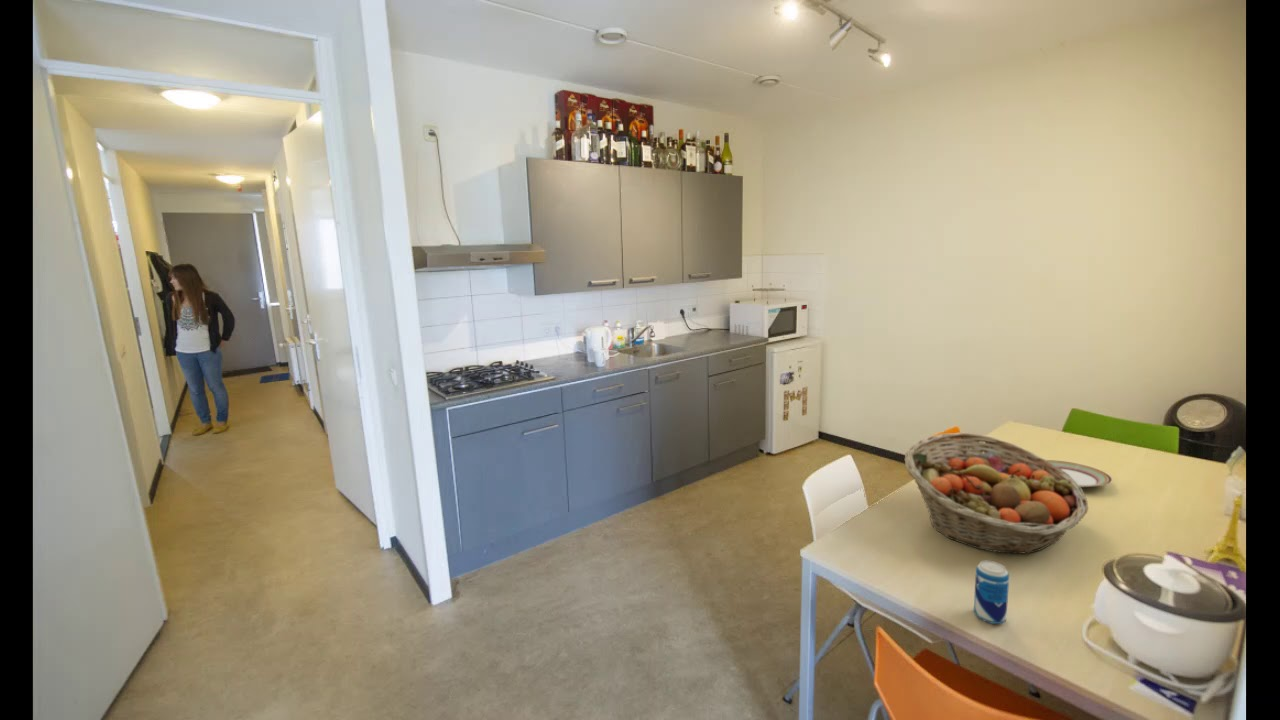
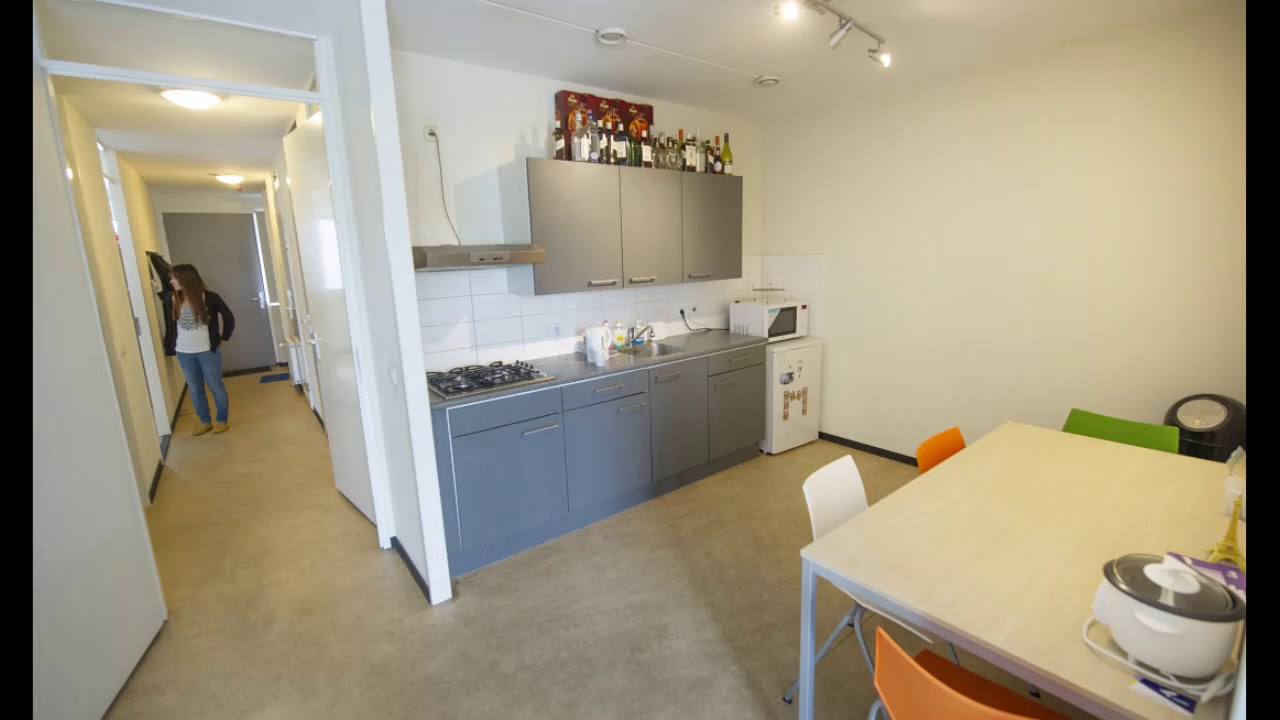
- plate (1067, 473)
- fruit basket (990, 489)
- beverage can (991, 591)
